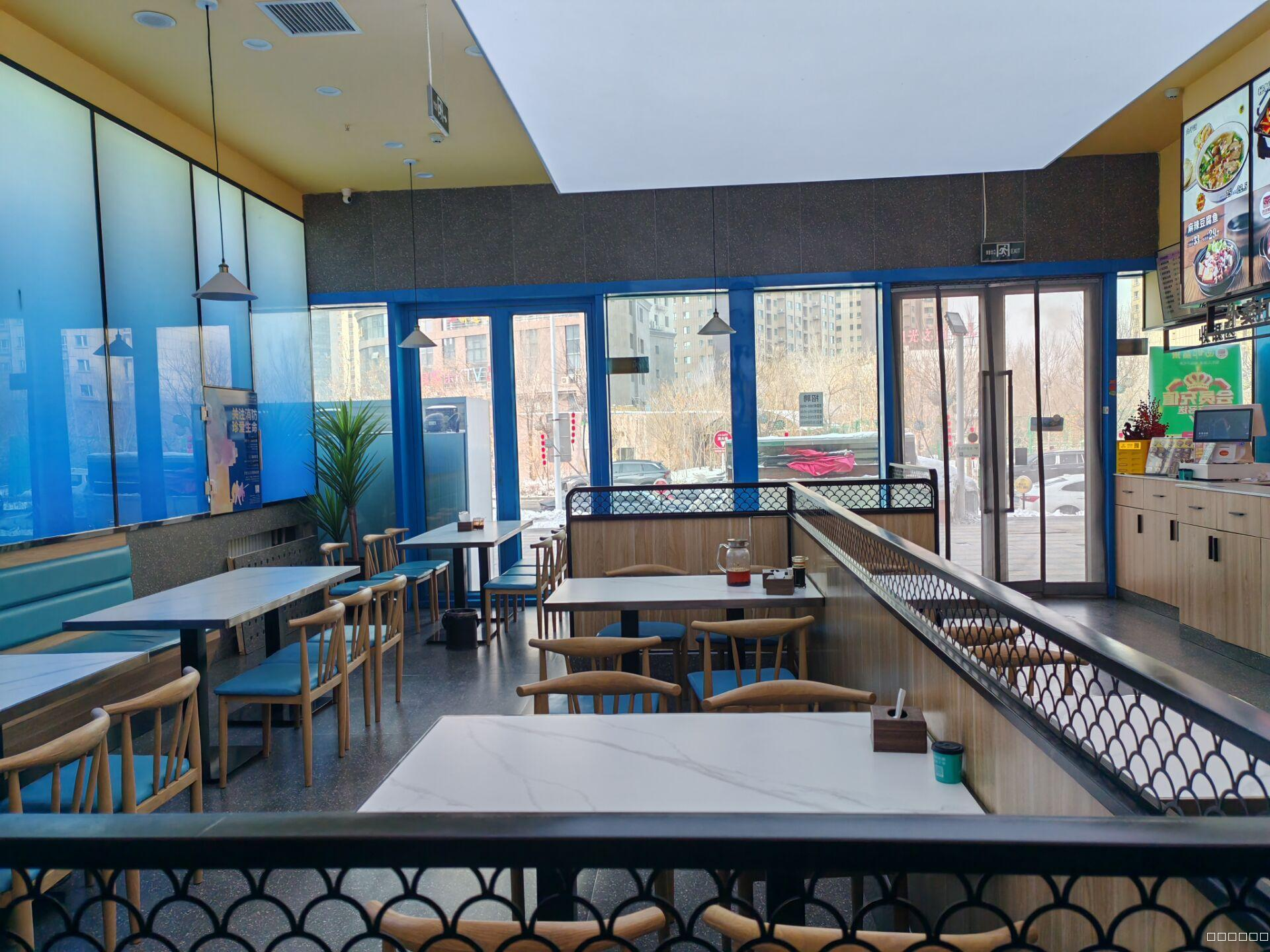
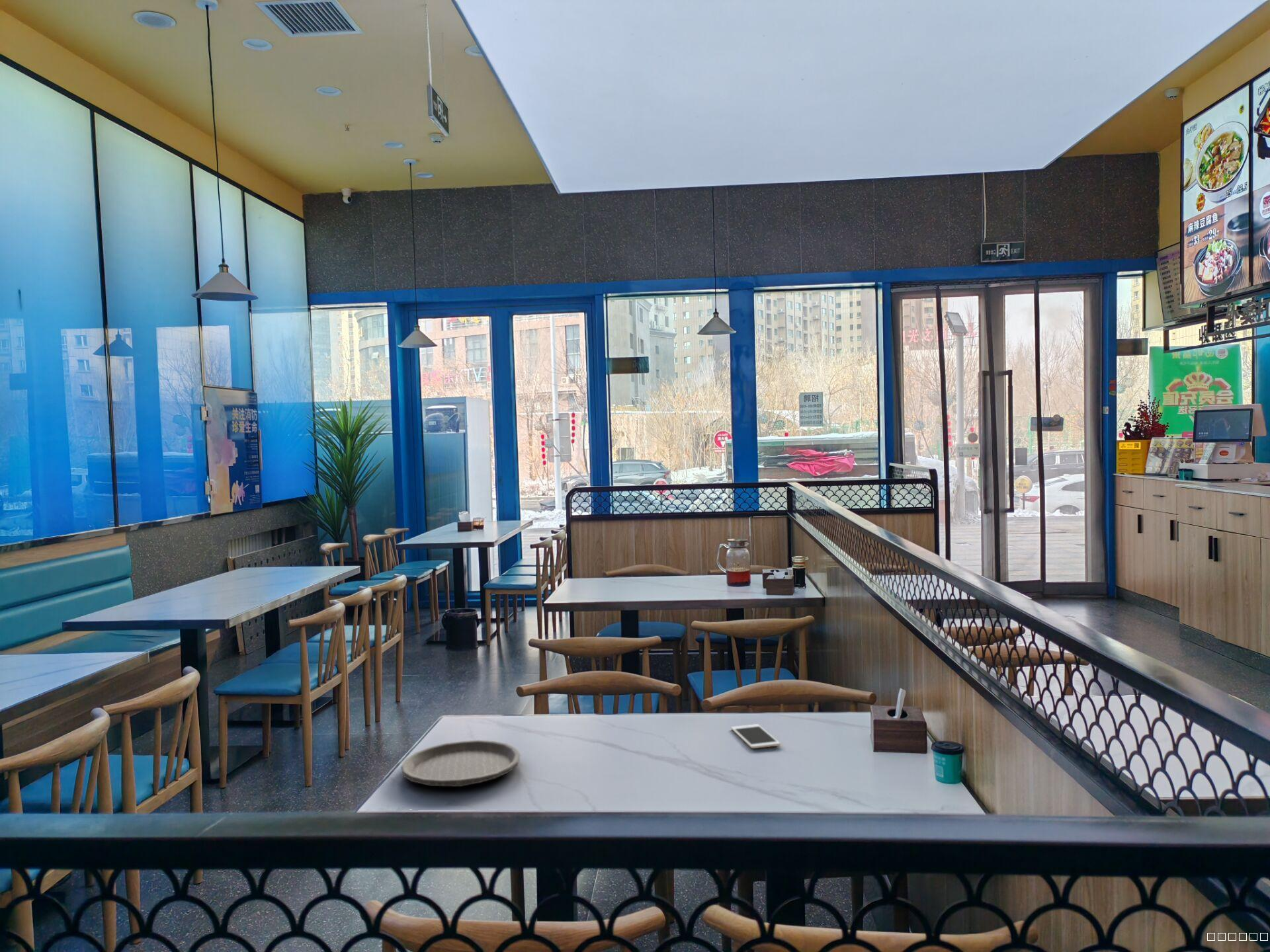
+ cell phone (755, 736)
+ plate (461, 764)
